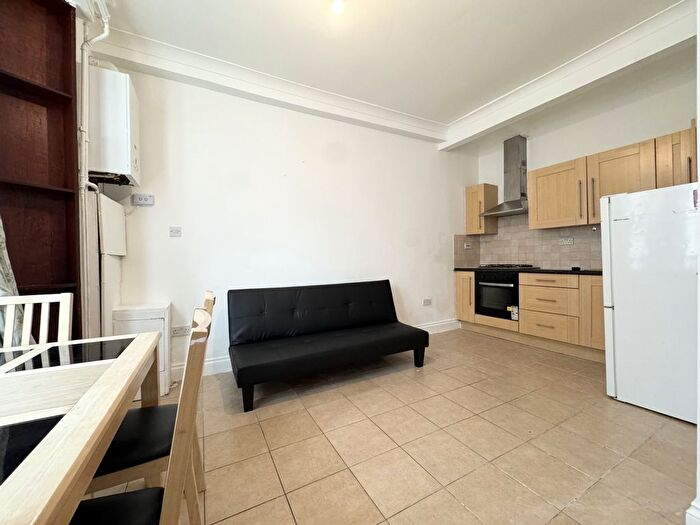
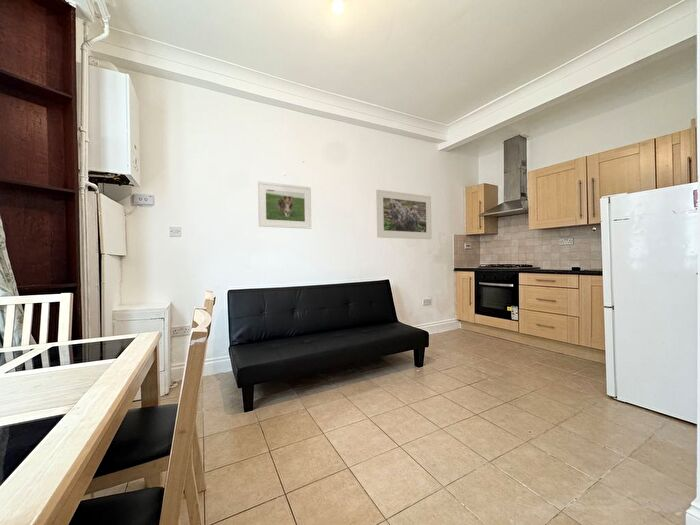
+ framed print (285, 206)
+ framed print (405, 215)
